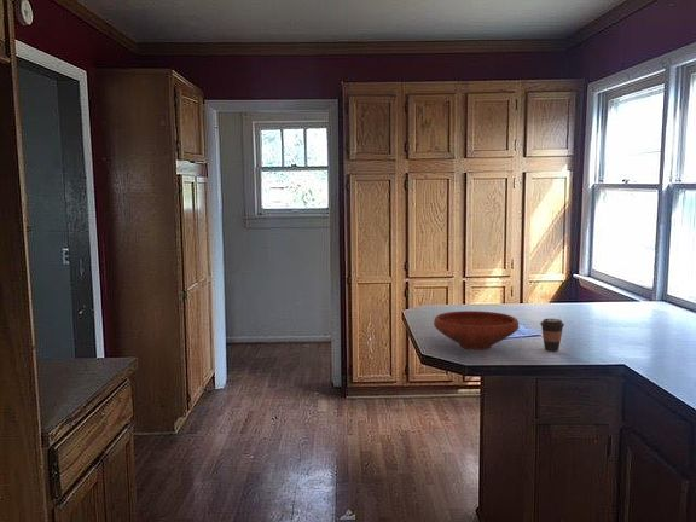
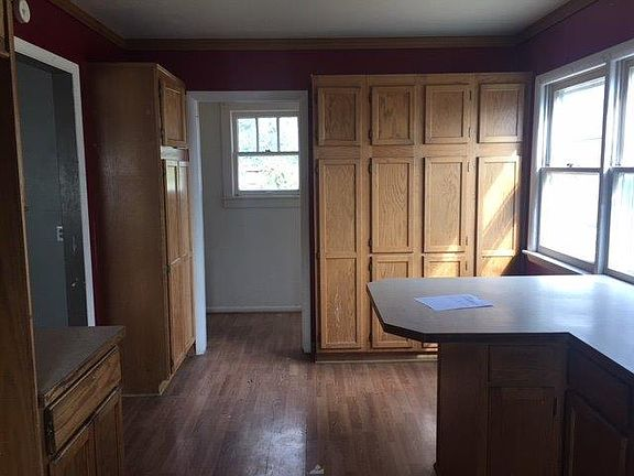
- coffee cup (551, 335)
- bowl (475, 332)
